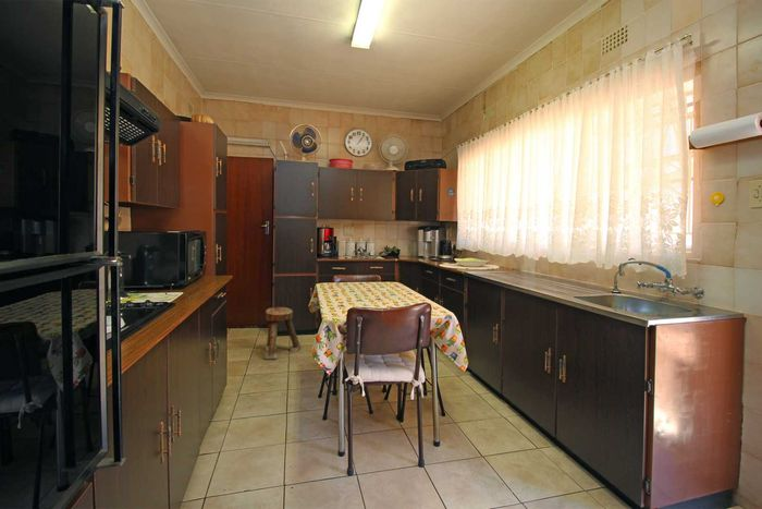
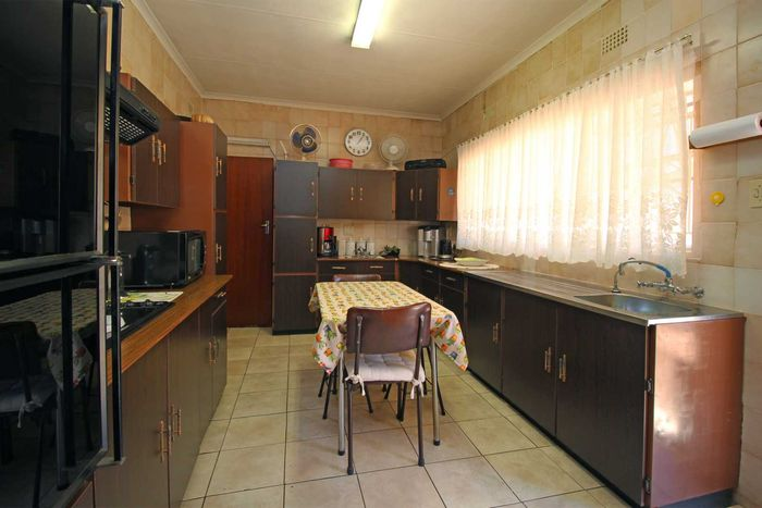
- stool (276, 331)
